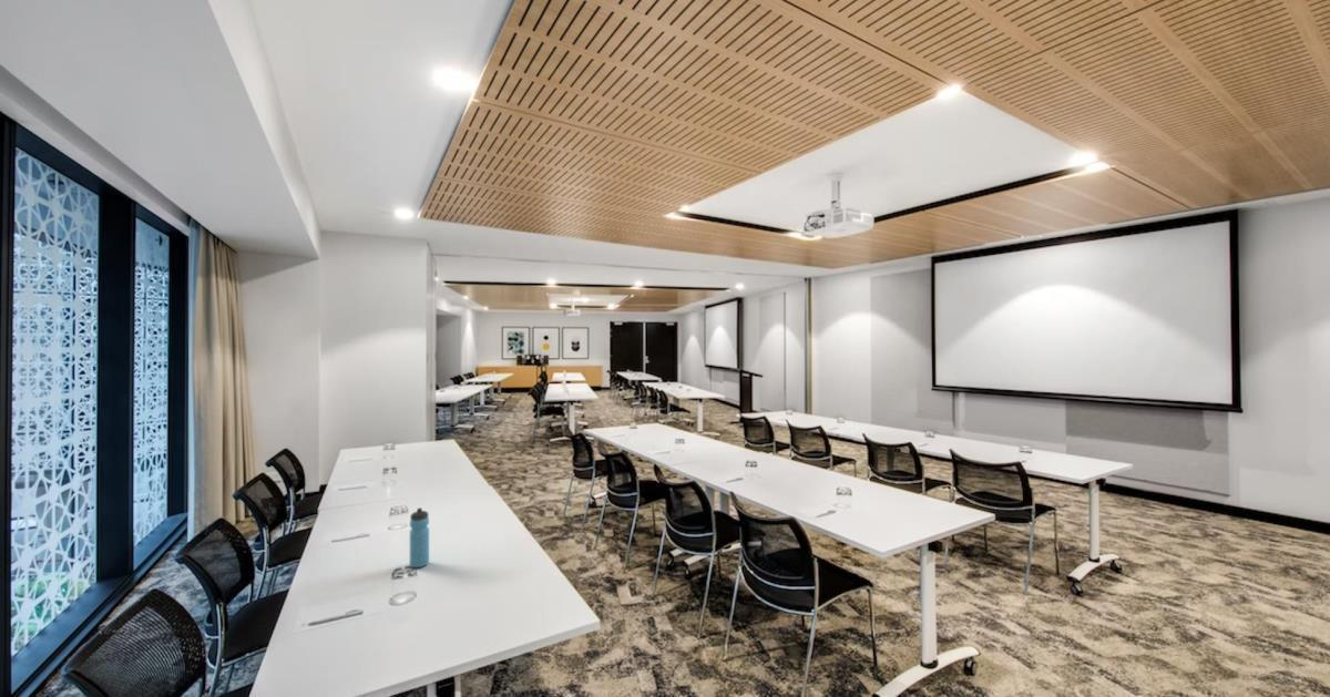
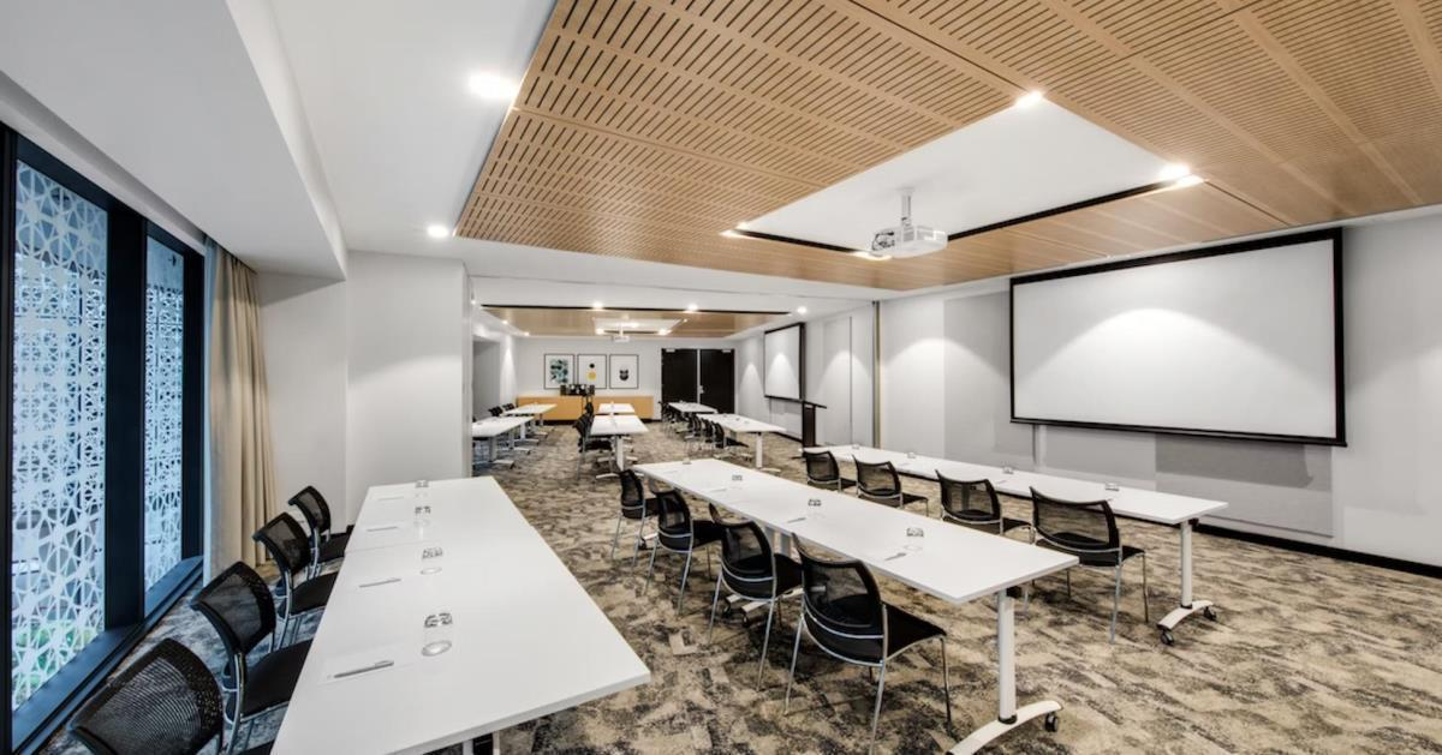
- water bottle (419, 536)
